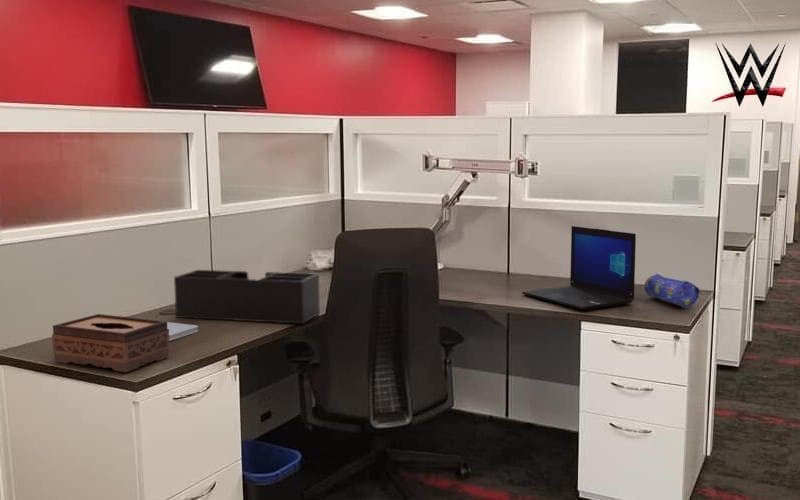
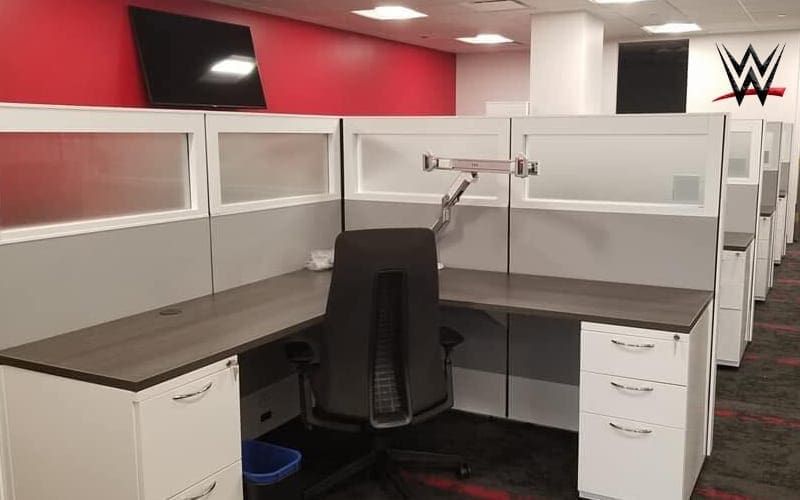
- tissue box (111, 341)
- desk organizer (247, 295)
- notepad (167, 329)
- pencil case (671, 289)
- laptop (577, 265)
